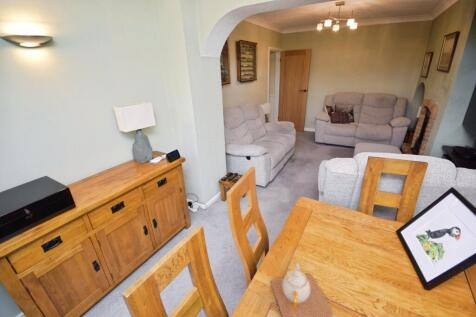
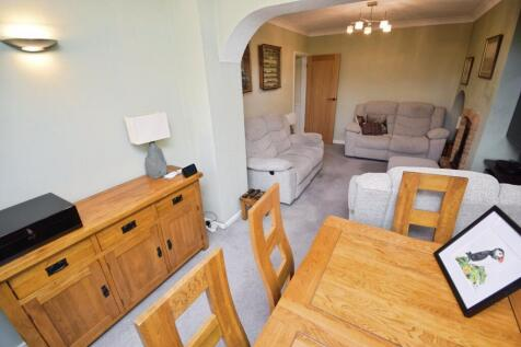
- teapot (300, 284)
